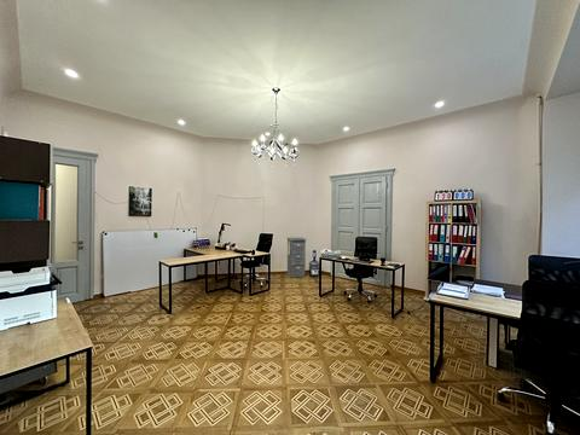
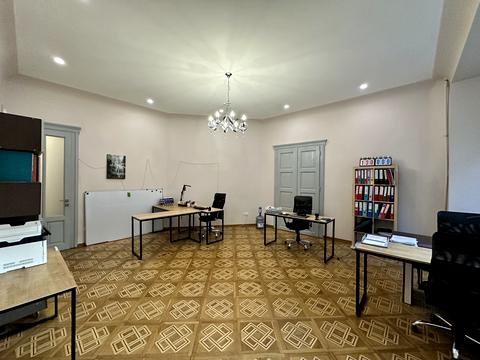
- filing cabinet (296, 256)
